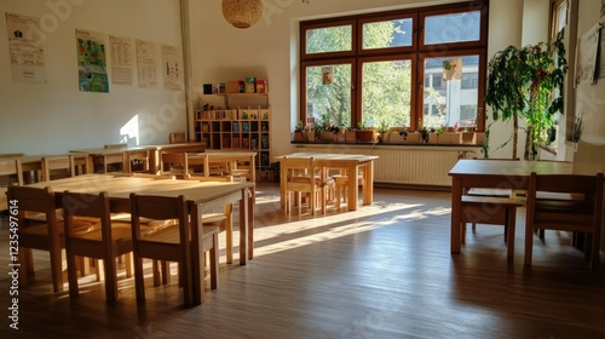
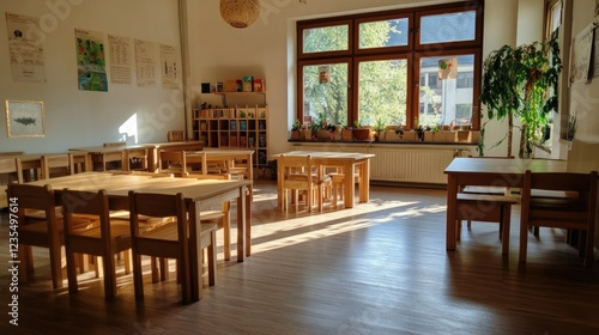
+ wall art (25, 118)
